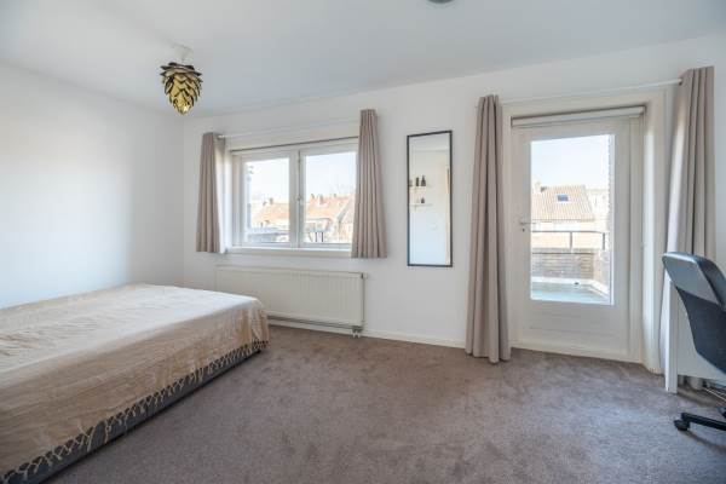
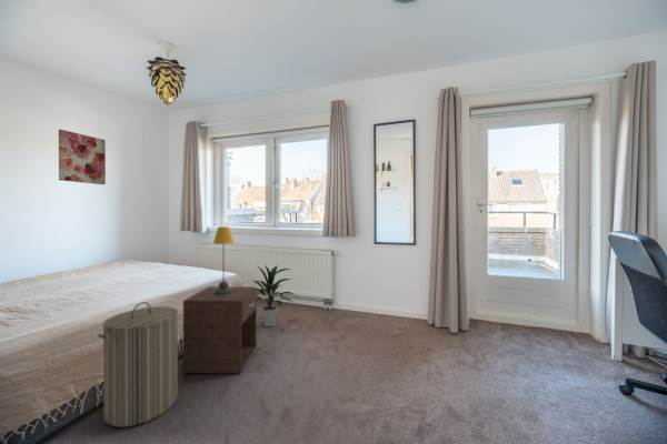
+ nightstand (225, 325)
+ laundry hamper (142, 353)
+ table lamp (223, 260)
+ indoor plant (270, 293)
+ wall art (83, 159)
